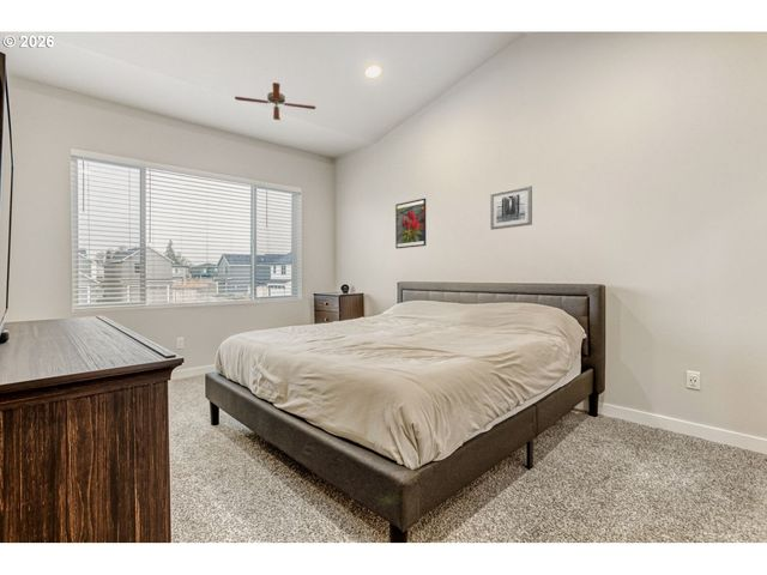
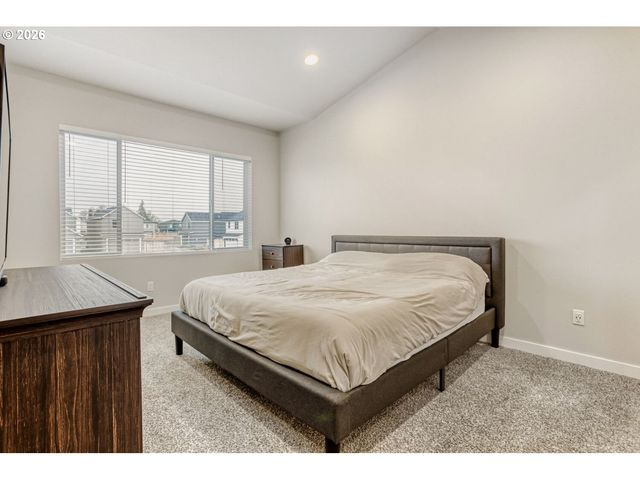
- ceiling fan (276, 102)
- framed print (410, 224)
- wall art (511, 208)
